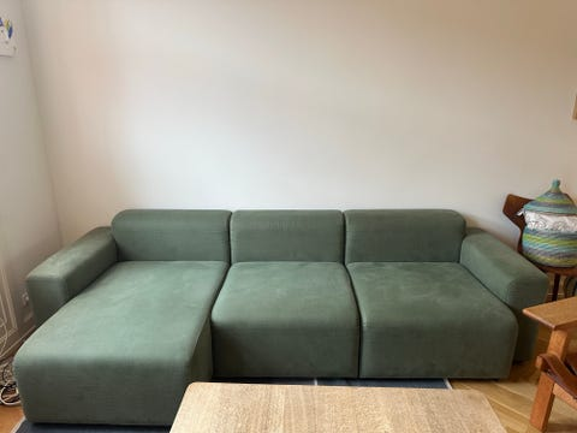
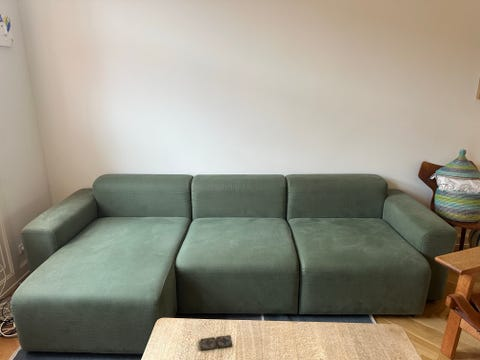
+ coaster (215, 342)
